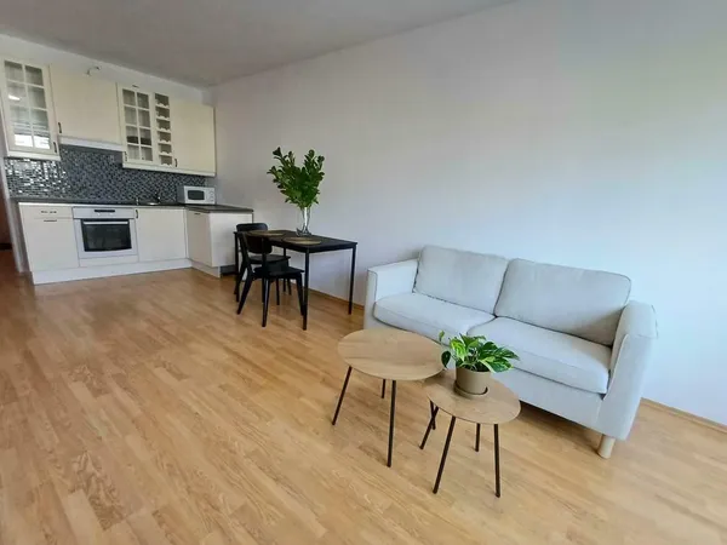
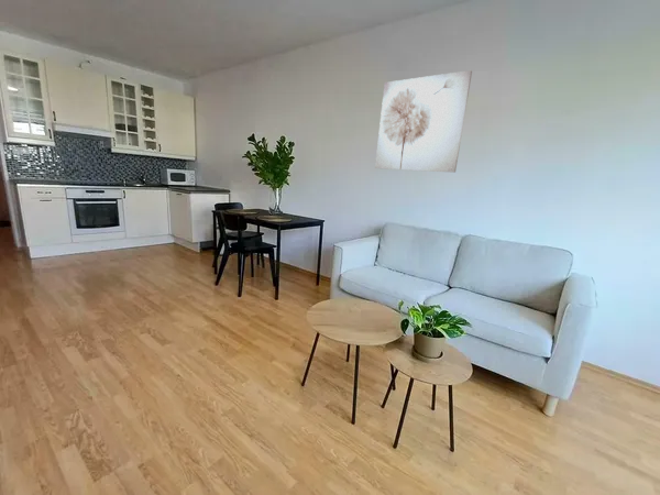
+ wall art (418, 124)
